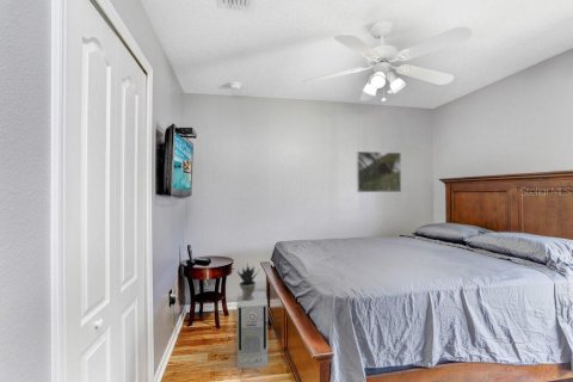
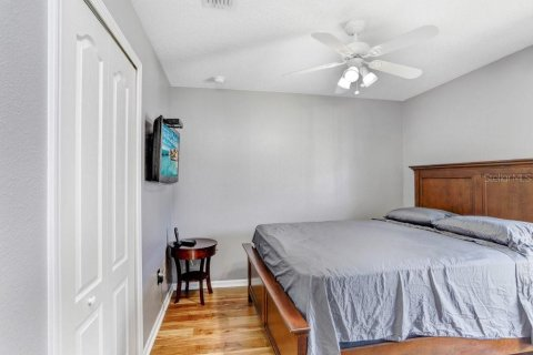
- air purifier (252, 327)
- potted plant (248, 281)
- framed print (378, 172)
